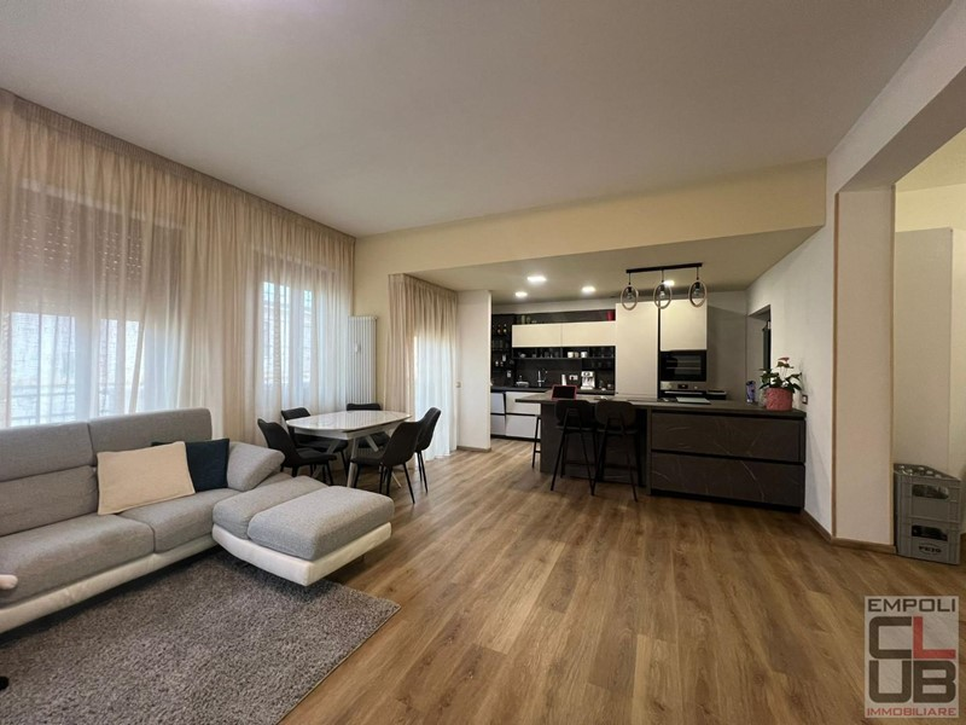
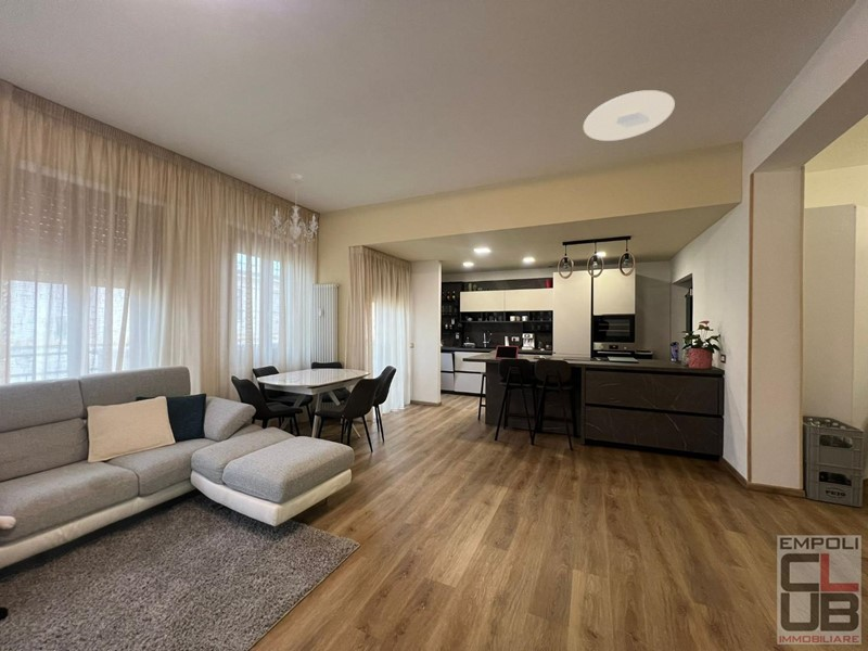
+ ceiling light (626, 114)
+ chandelier (295, 212)
